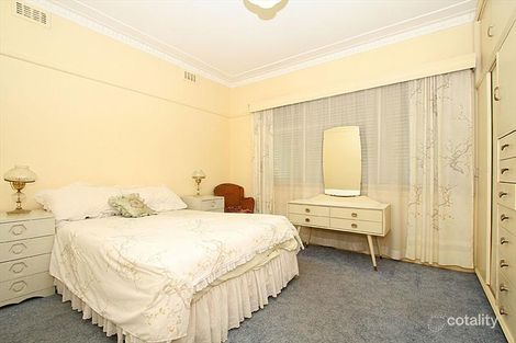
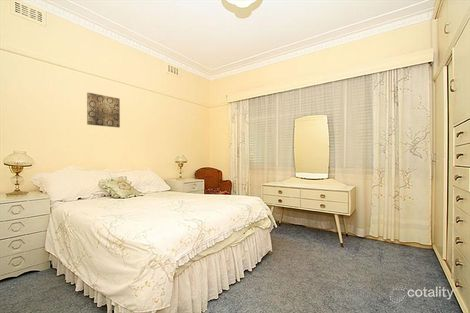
+ wall art (104, 110)
